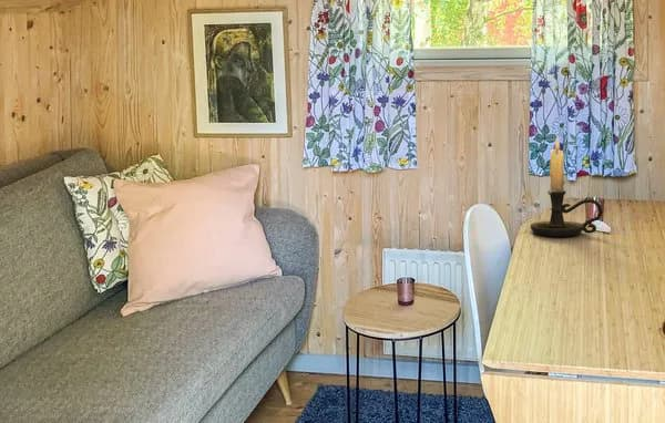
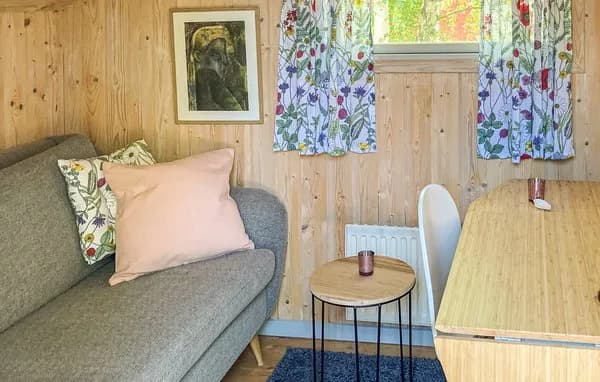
- candle holder (564, 183)
